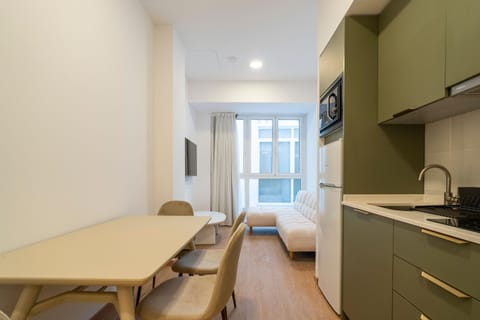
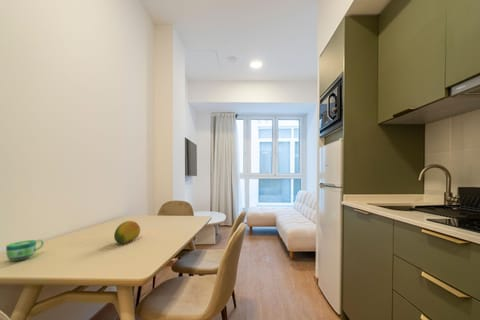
+ cup (25, 249)
+ fruit (126, 231)
